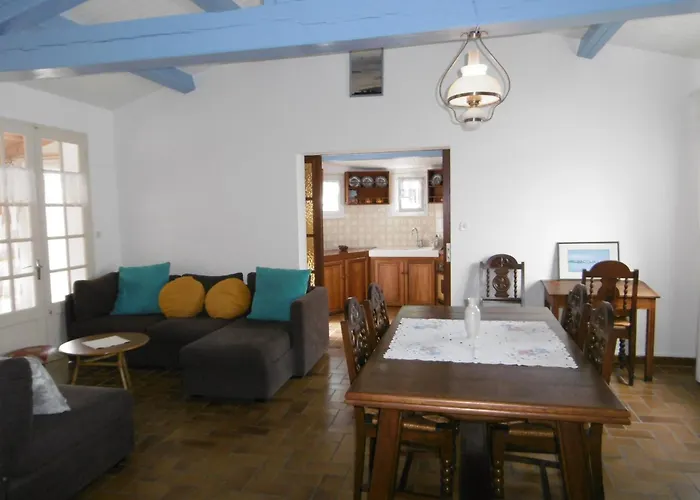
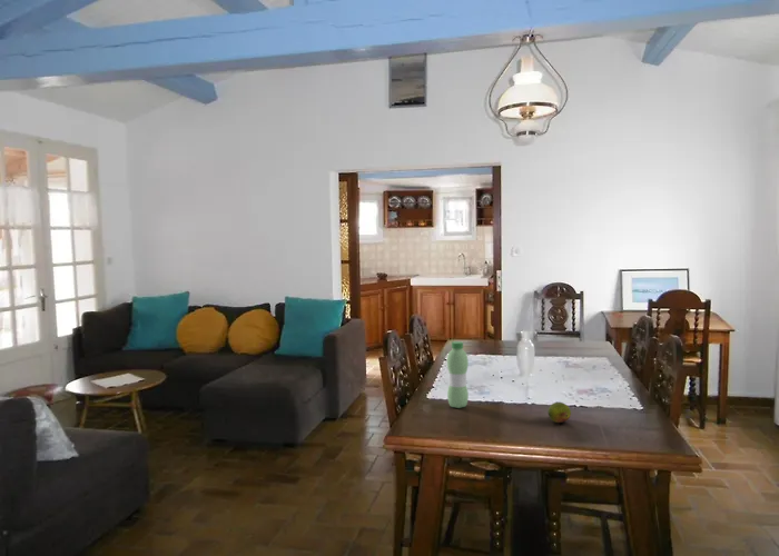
+ fruit (559, 411)
+ water bottle (457, 374)
